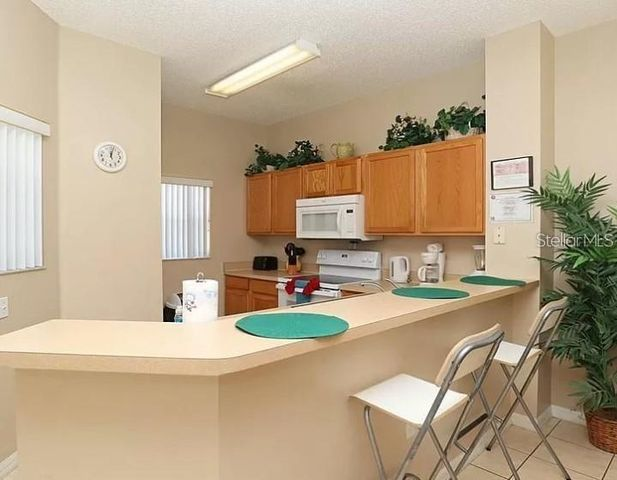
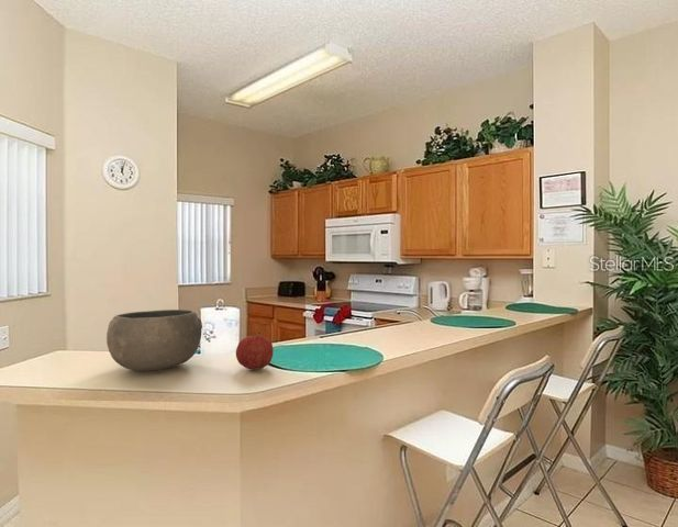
+ fruit (255, 350)
+ bowl (156, 339)
